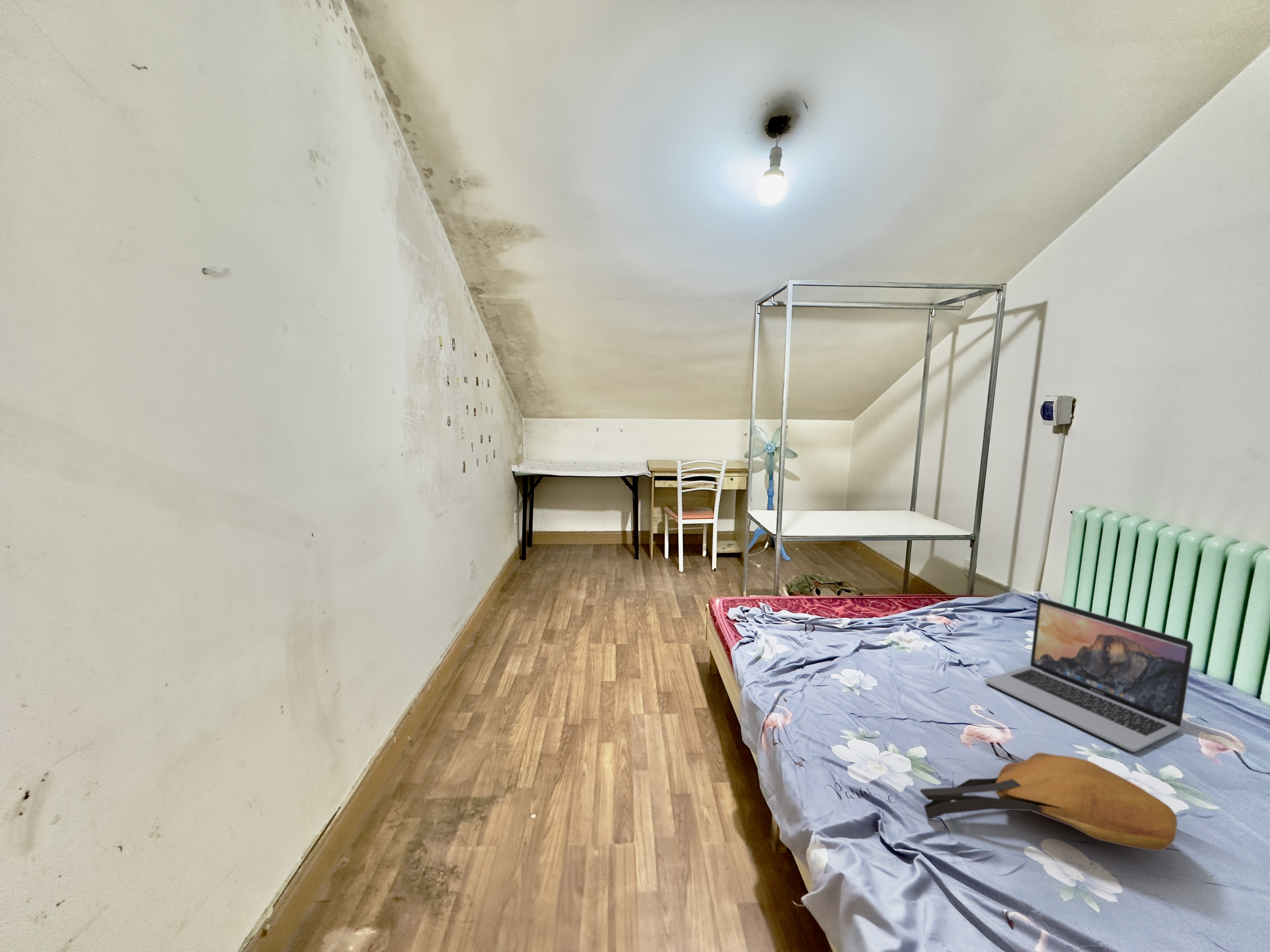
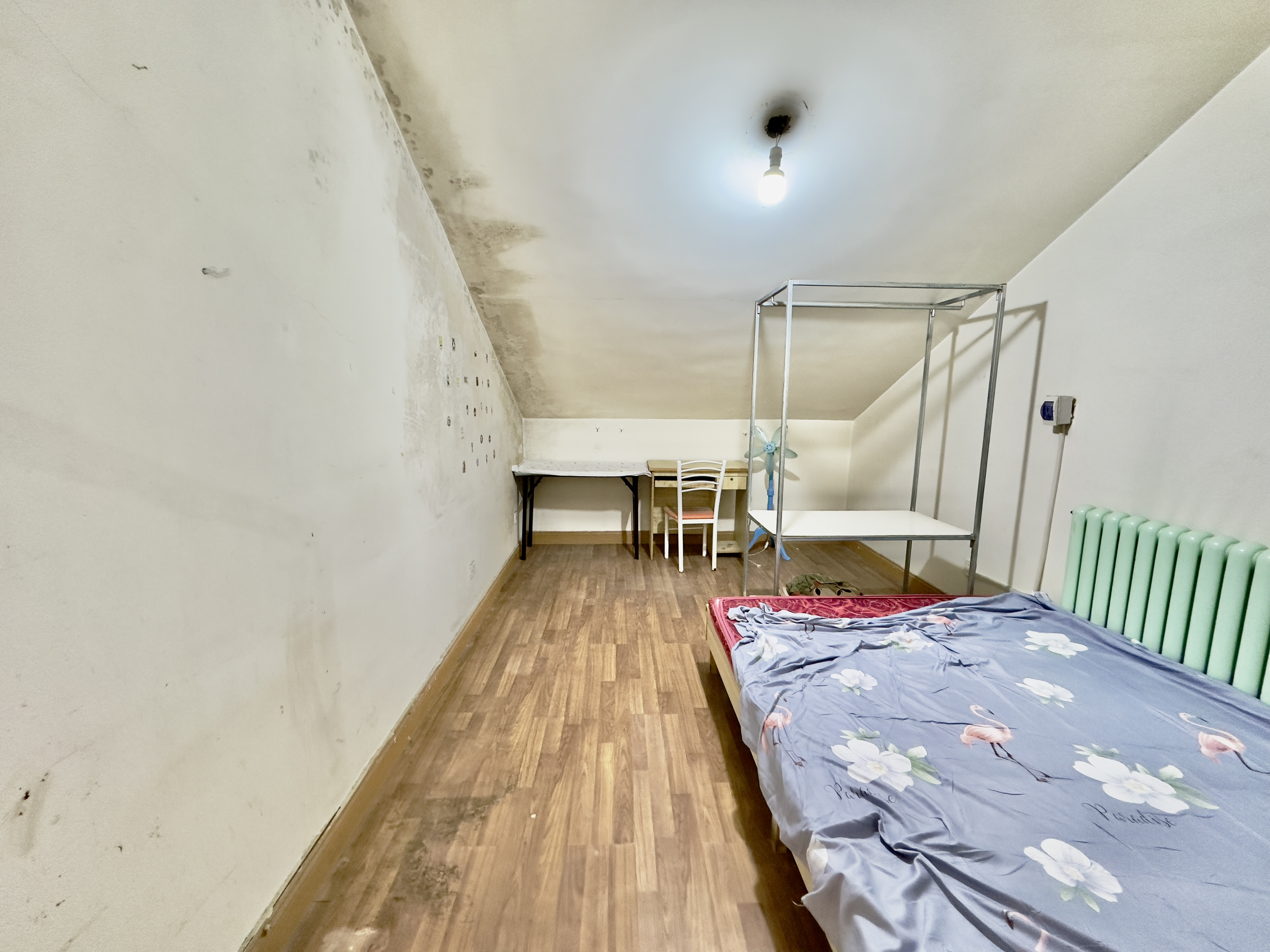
- tote bag (1029, 792)
- laptop (1079, 664)
